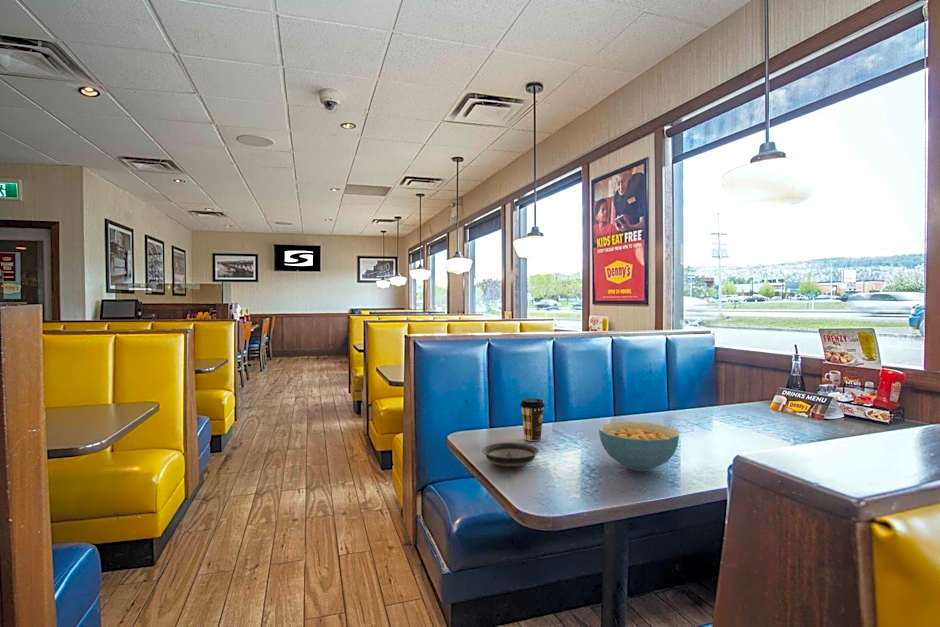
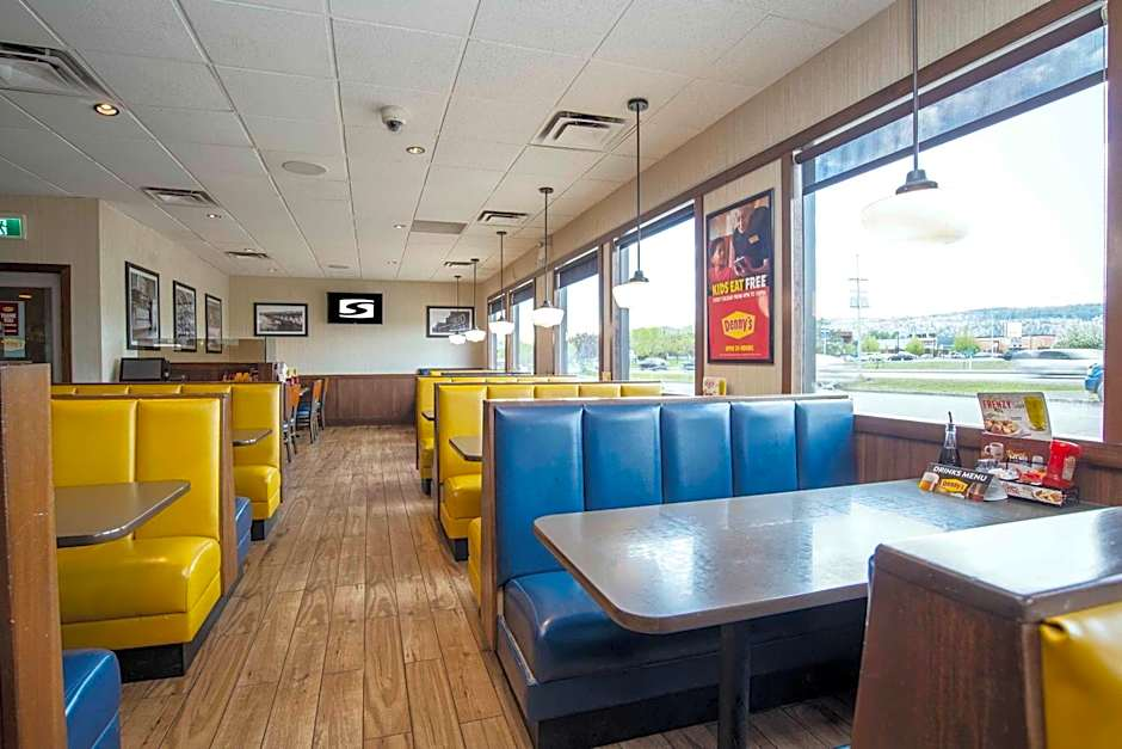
- cereal bowl (638, 448)
- coffee cup (532, 419)
- saucer (510, 456)
